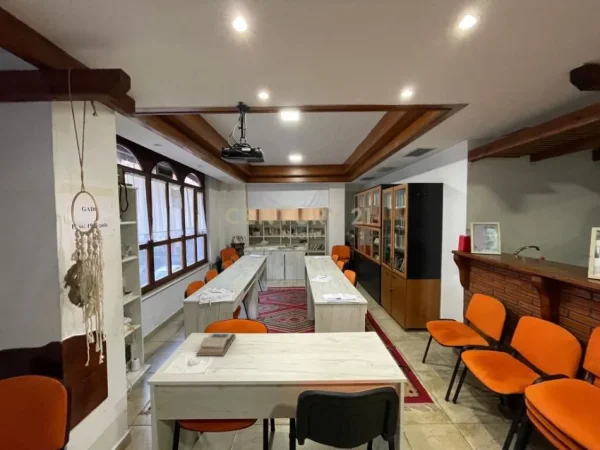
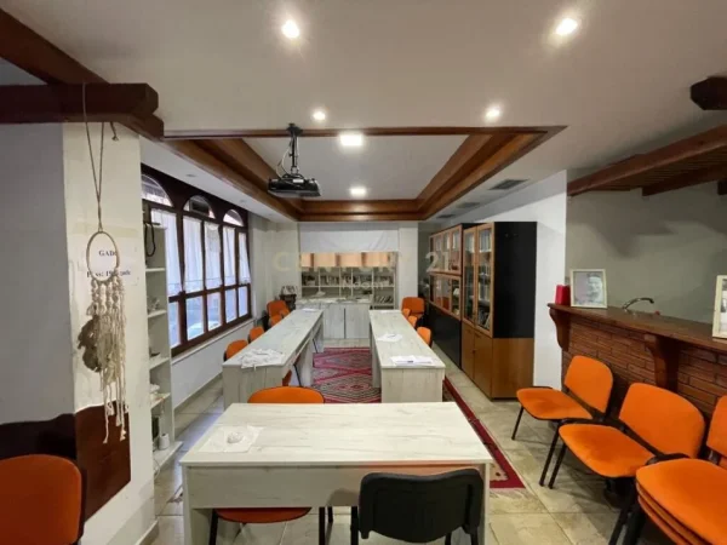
- book (217, 340)
